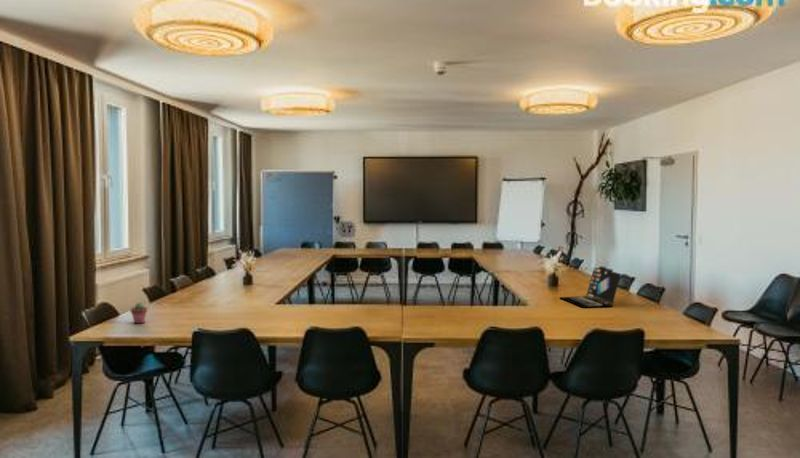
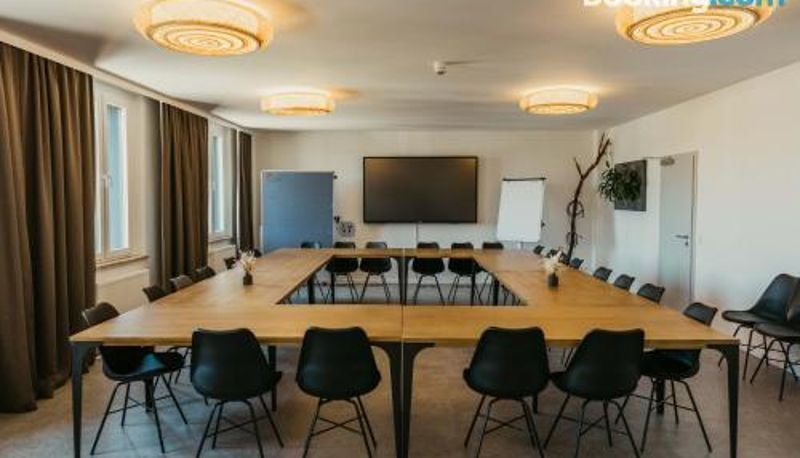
- potted succulent (139, 312)
- laptop (589, 286)
